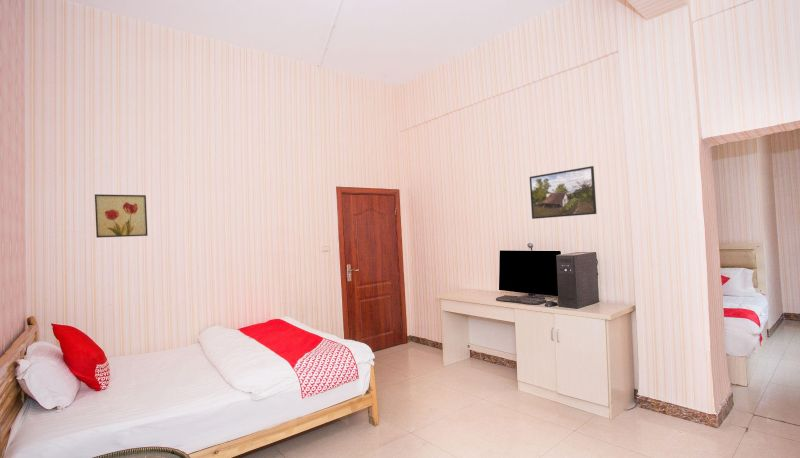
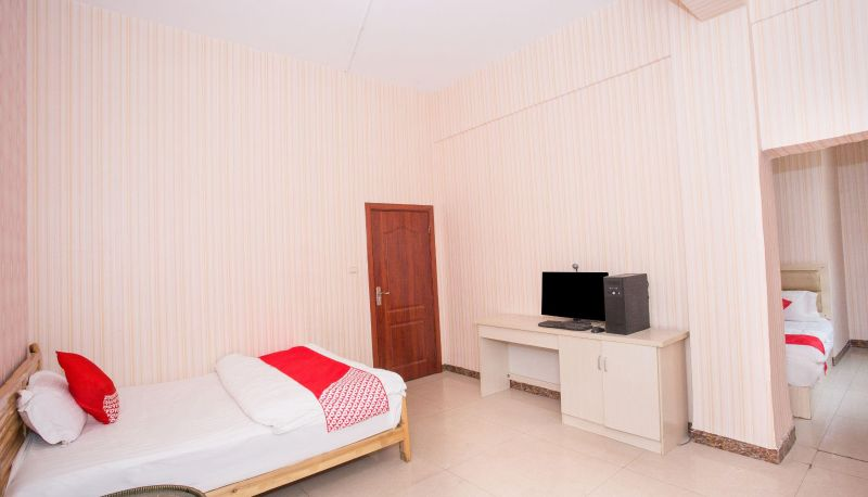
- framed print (560, 194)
- wall art (121, 215)
